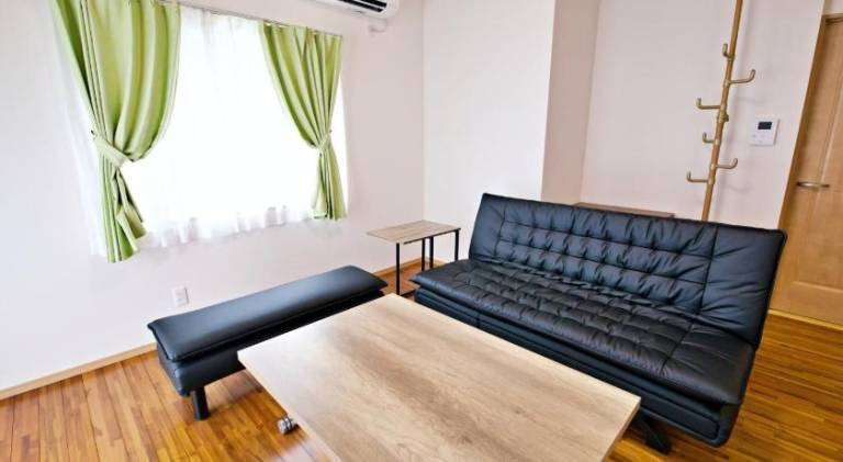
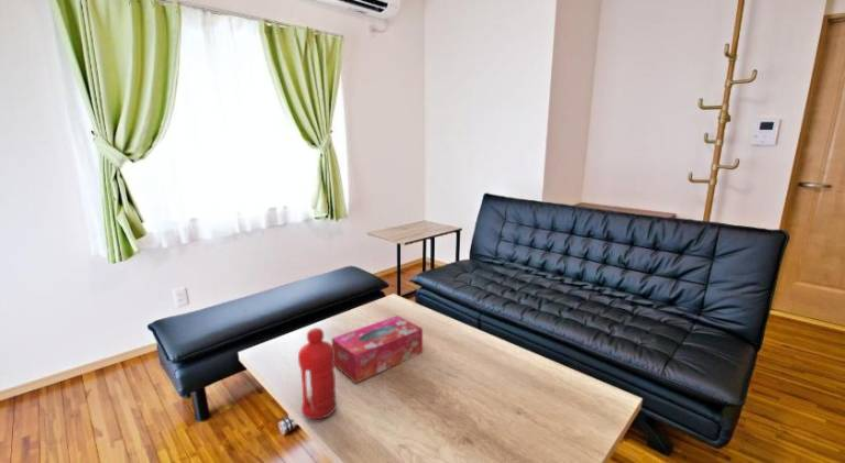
+ tissue box (378, 345)
+ water bottle (317, 371)
